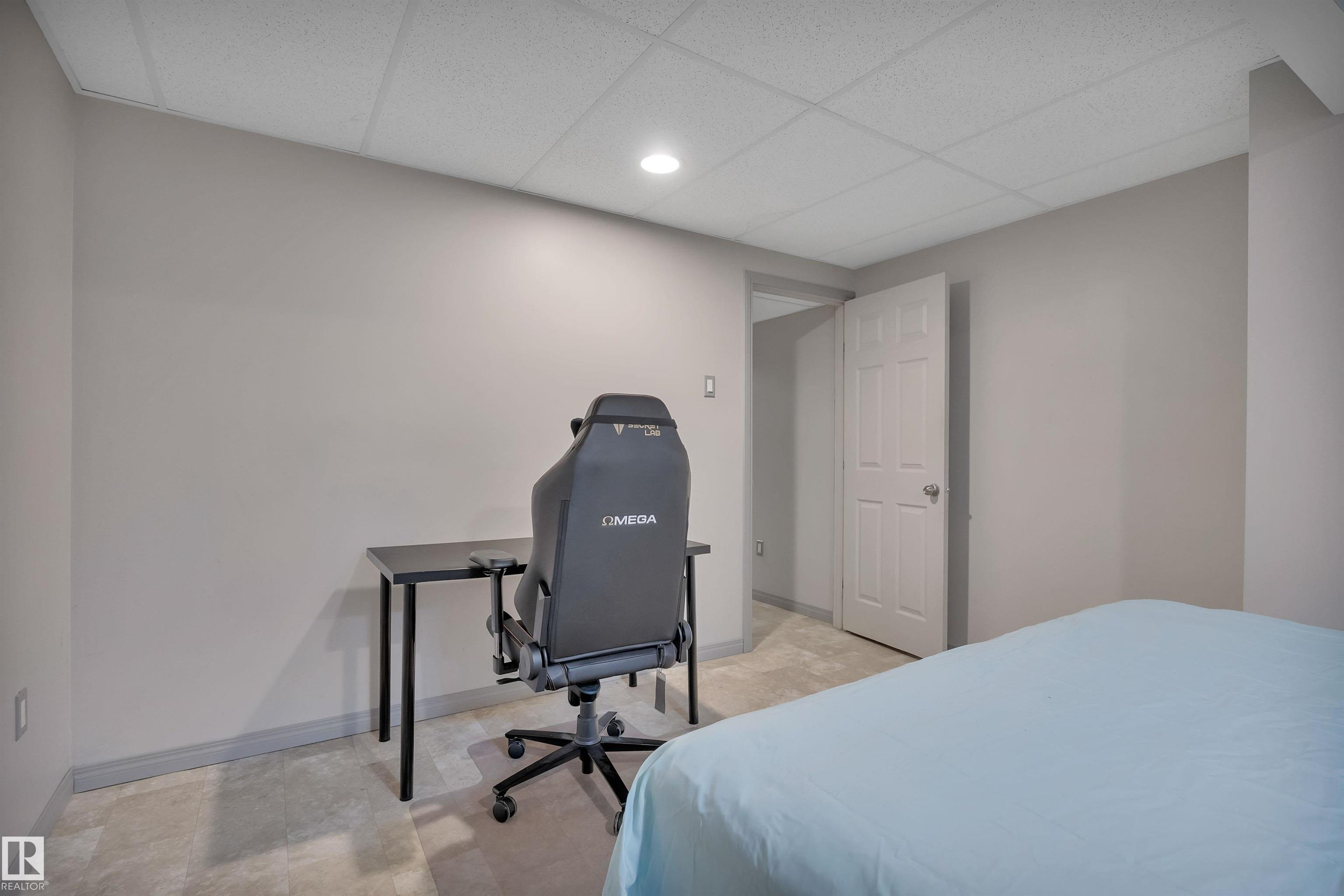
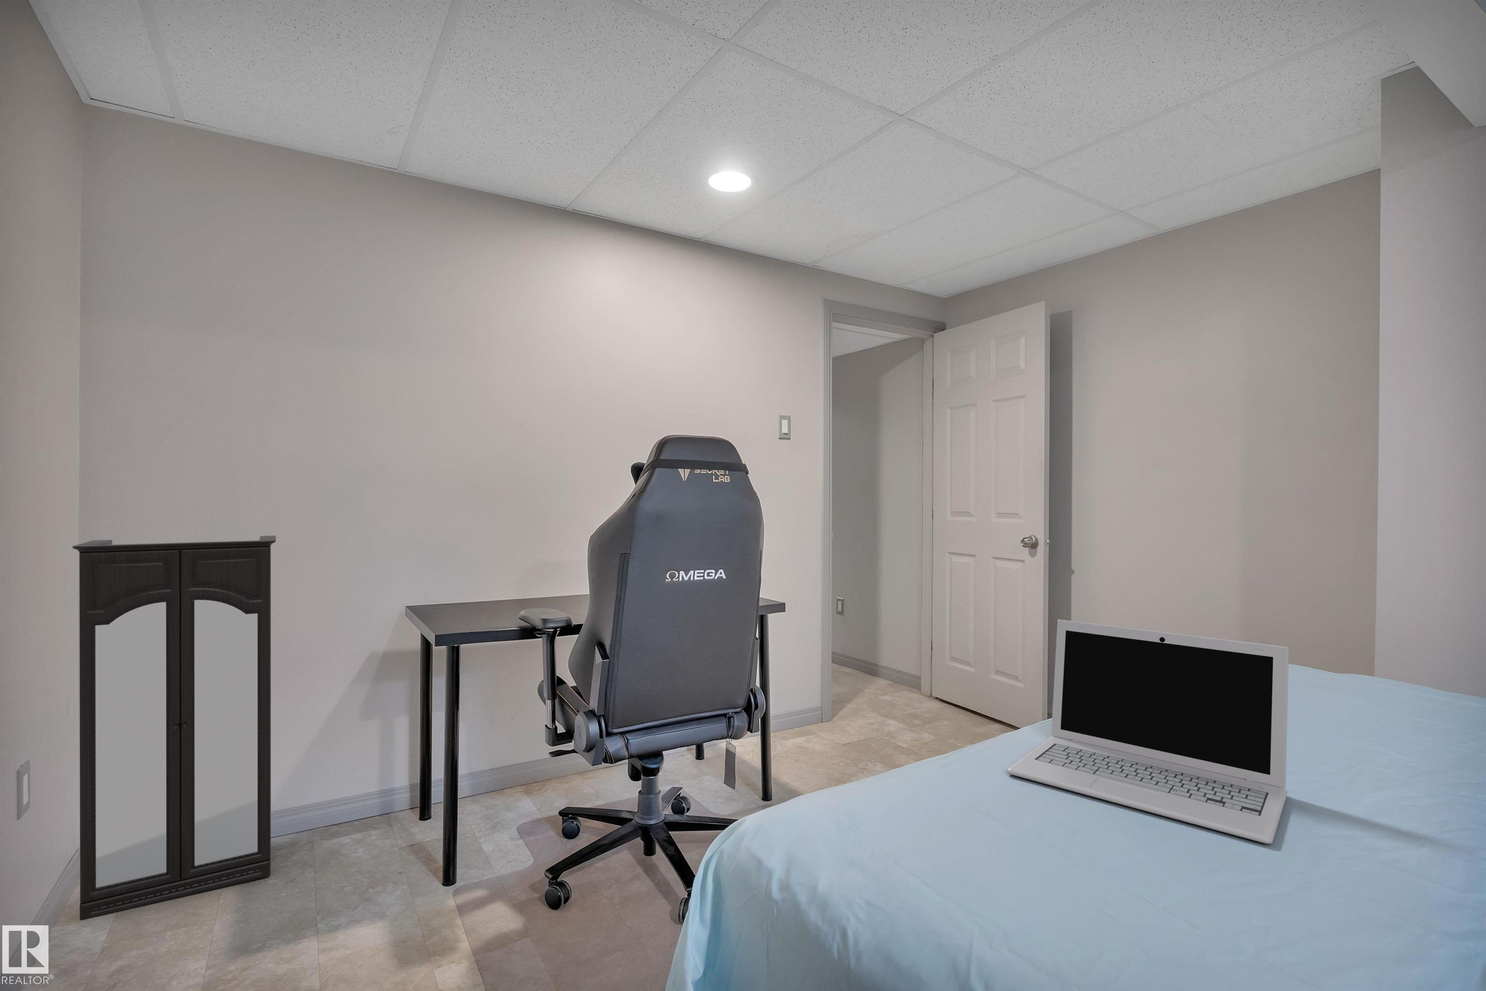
+ laptop (1144, 712)
+ cabinet (185, 709)
